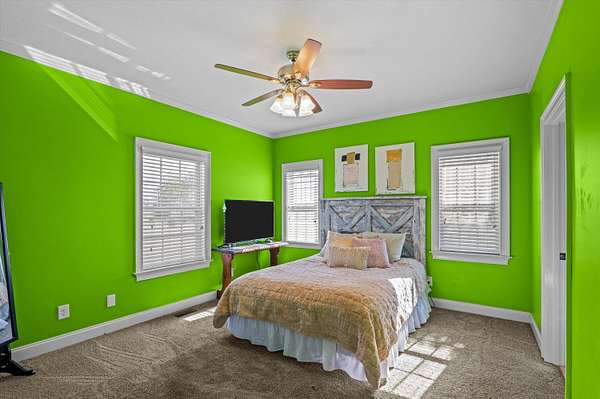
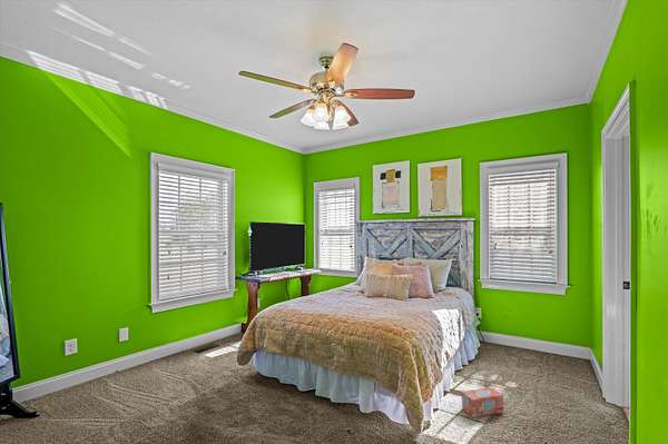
+ box (482, 402)
